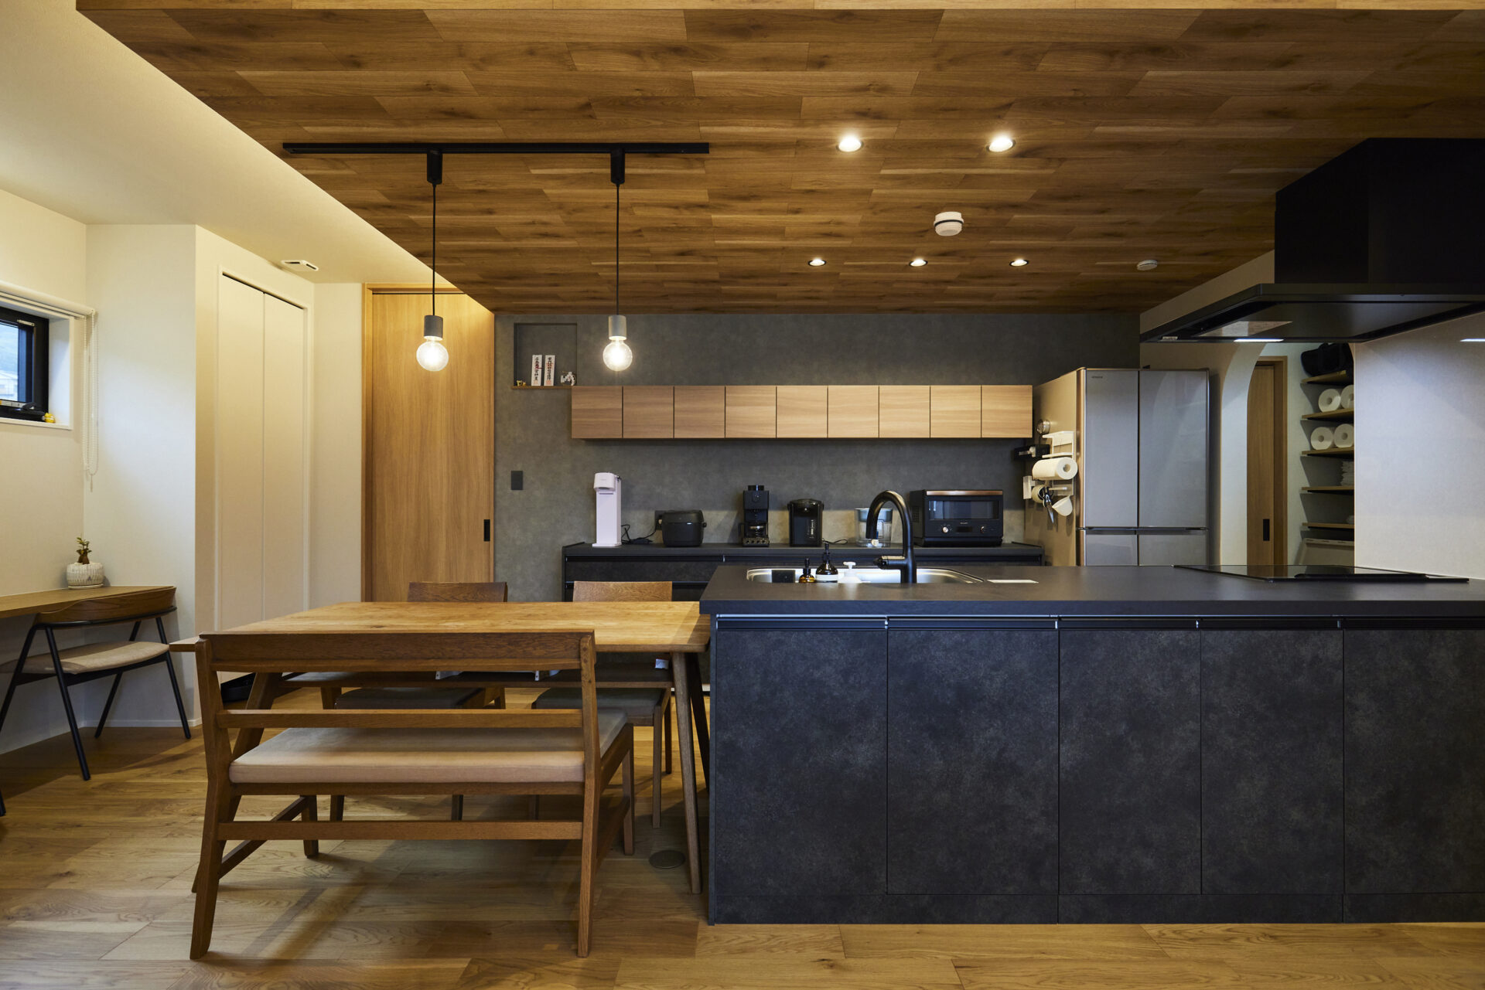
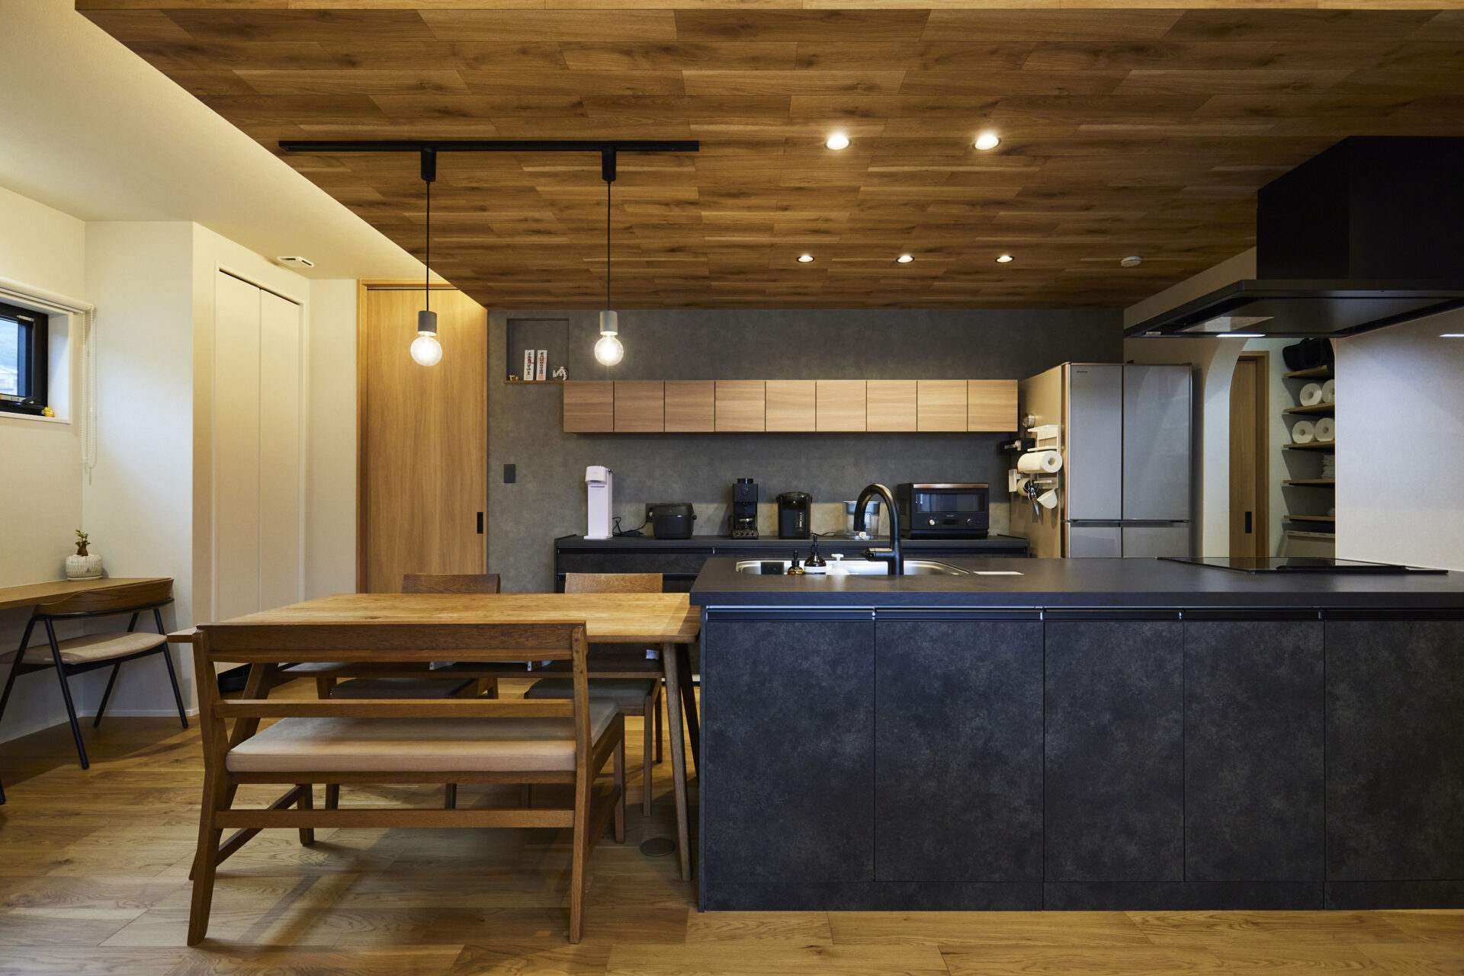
- smoke detector (949, 224)
